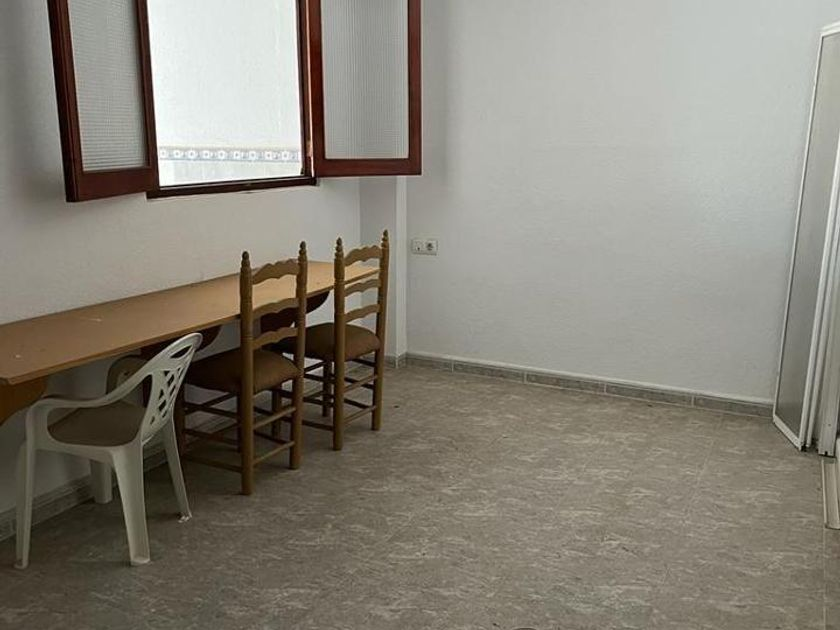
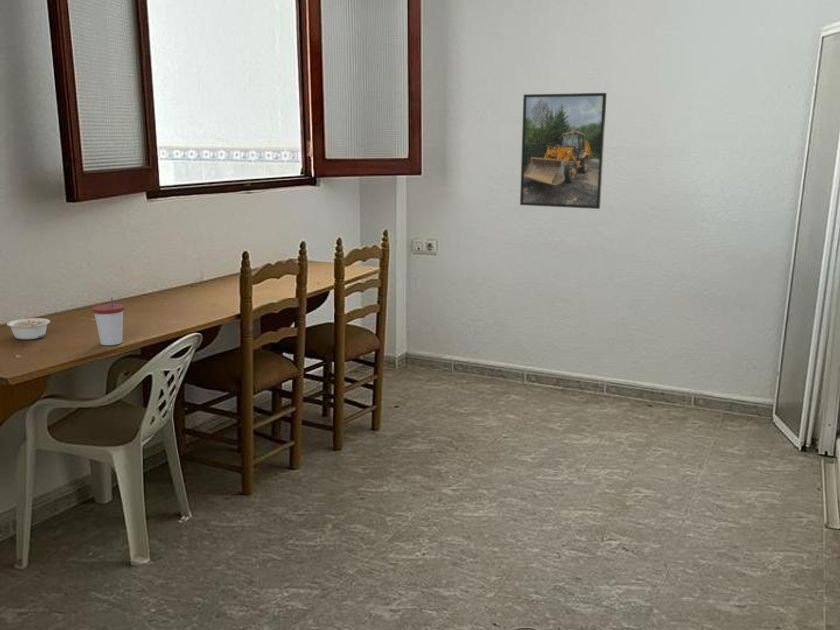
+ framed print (561, 151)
+ cup (109, 320)
+ legume (30, 328)
